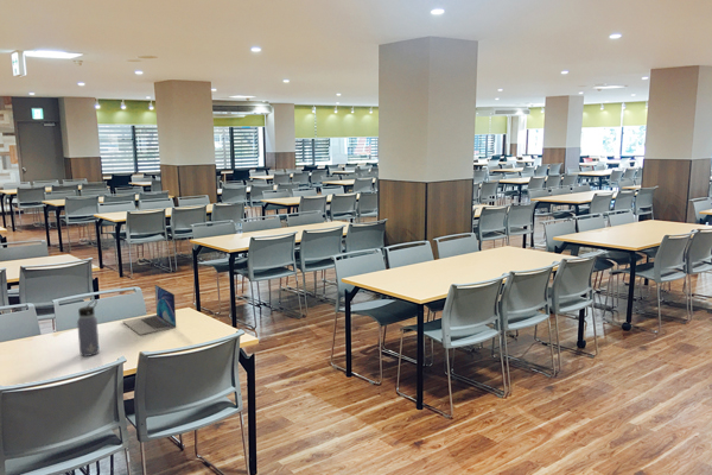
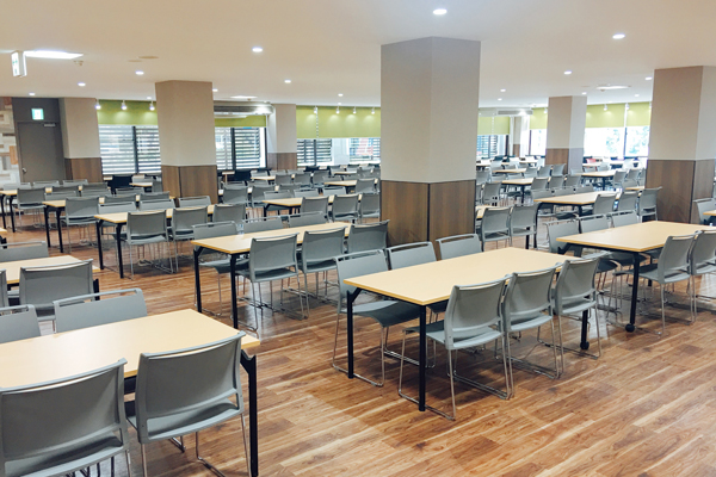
- laptop (148, 316)
- water bottle (88, 327)
